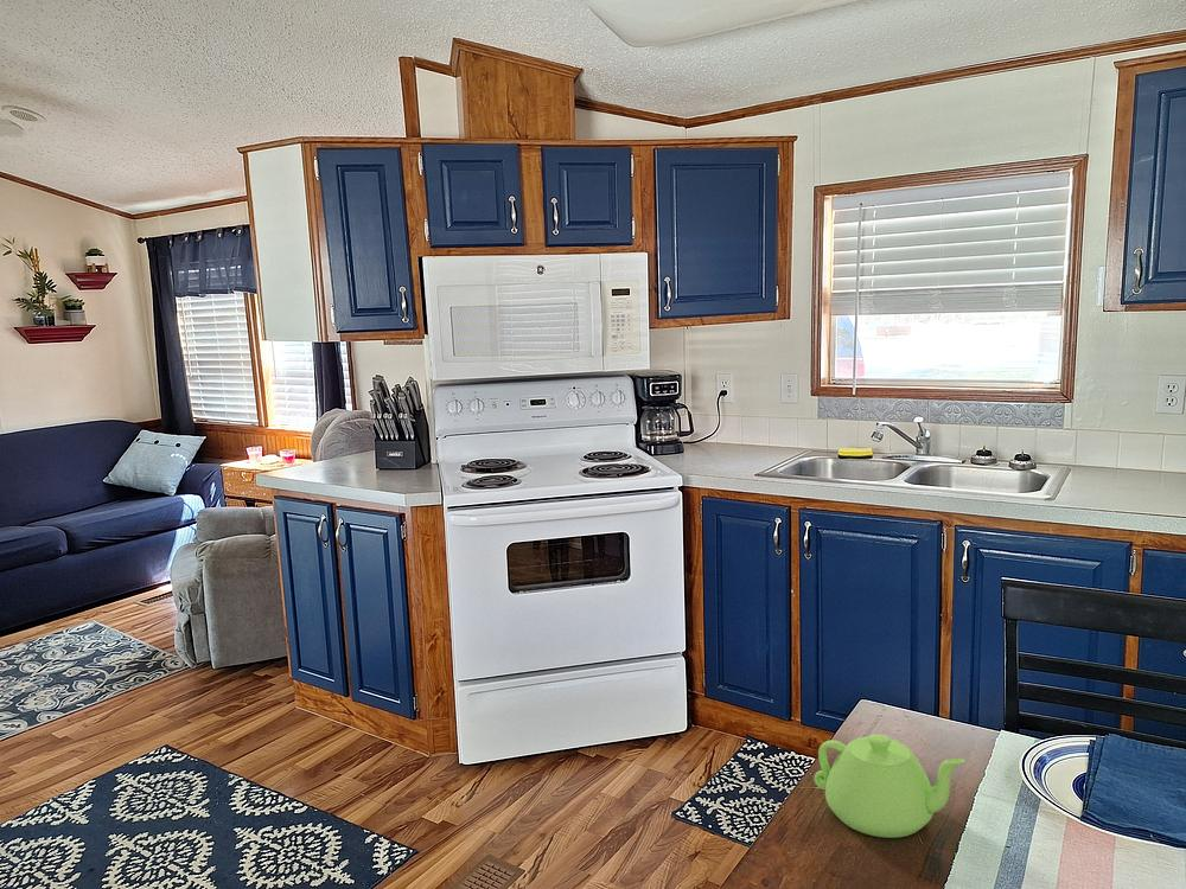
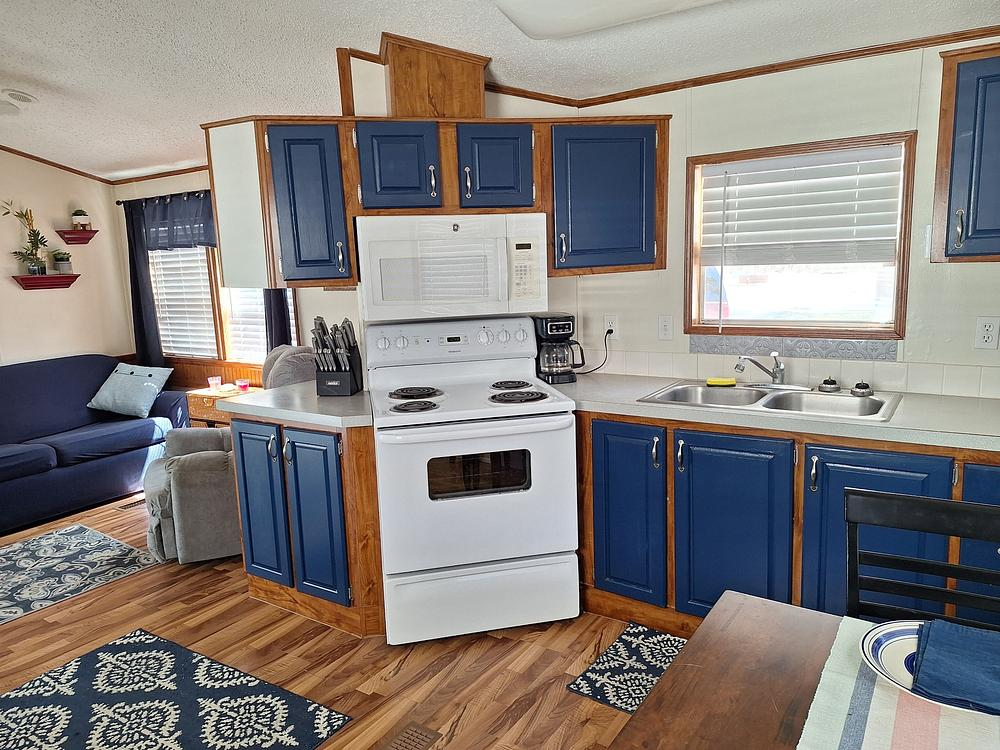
- teapot (885, 776)
